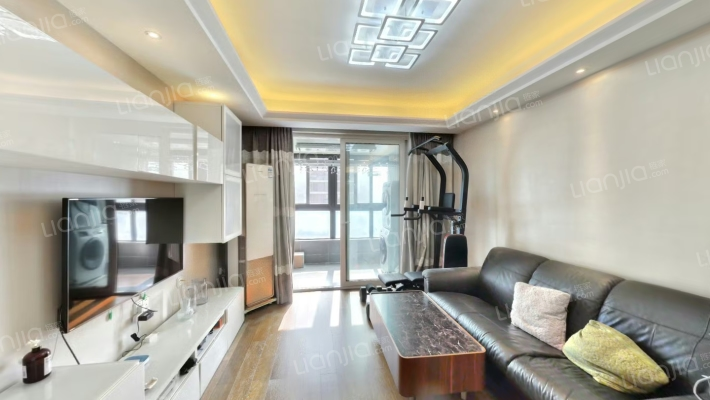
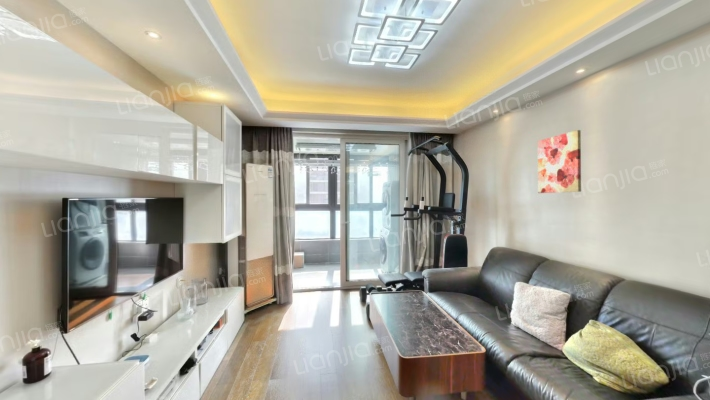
+ wall art (557, 164)
